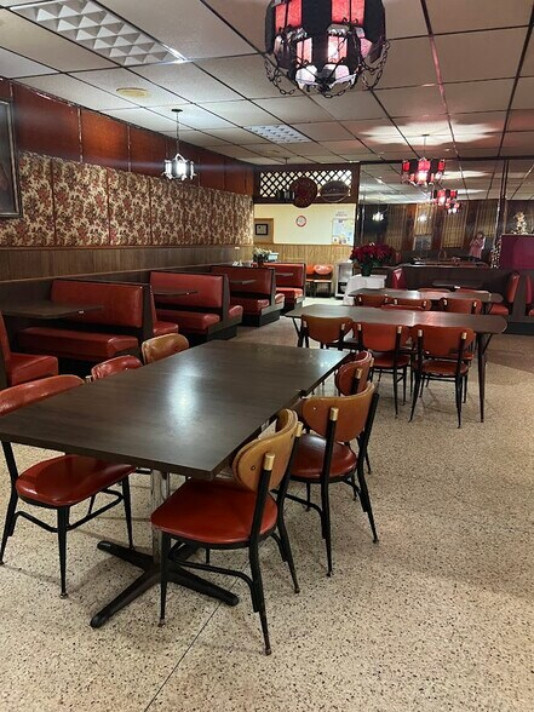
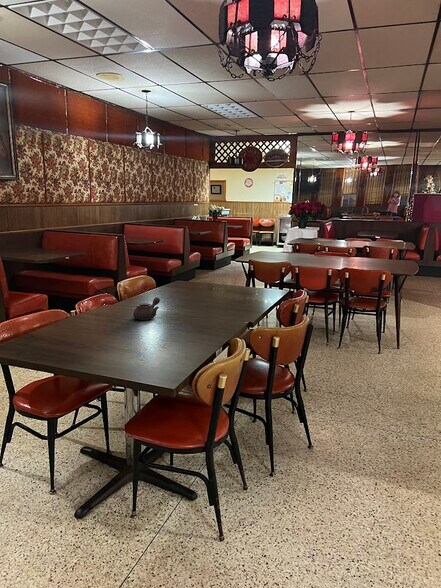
+ teapot (149, 308)
